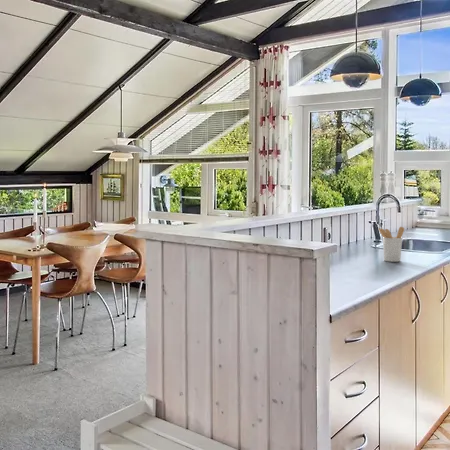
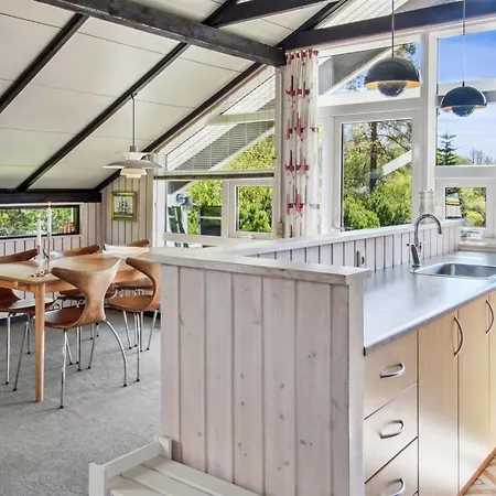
- utensil holder (389, 243)
